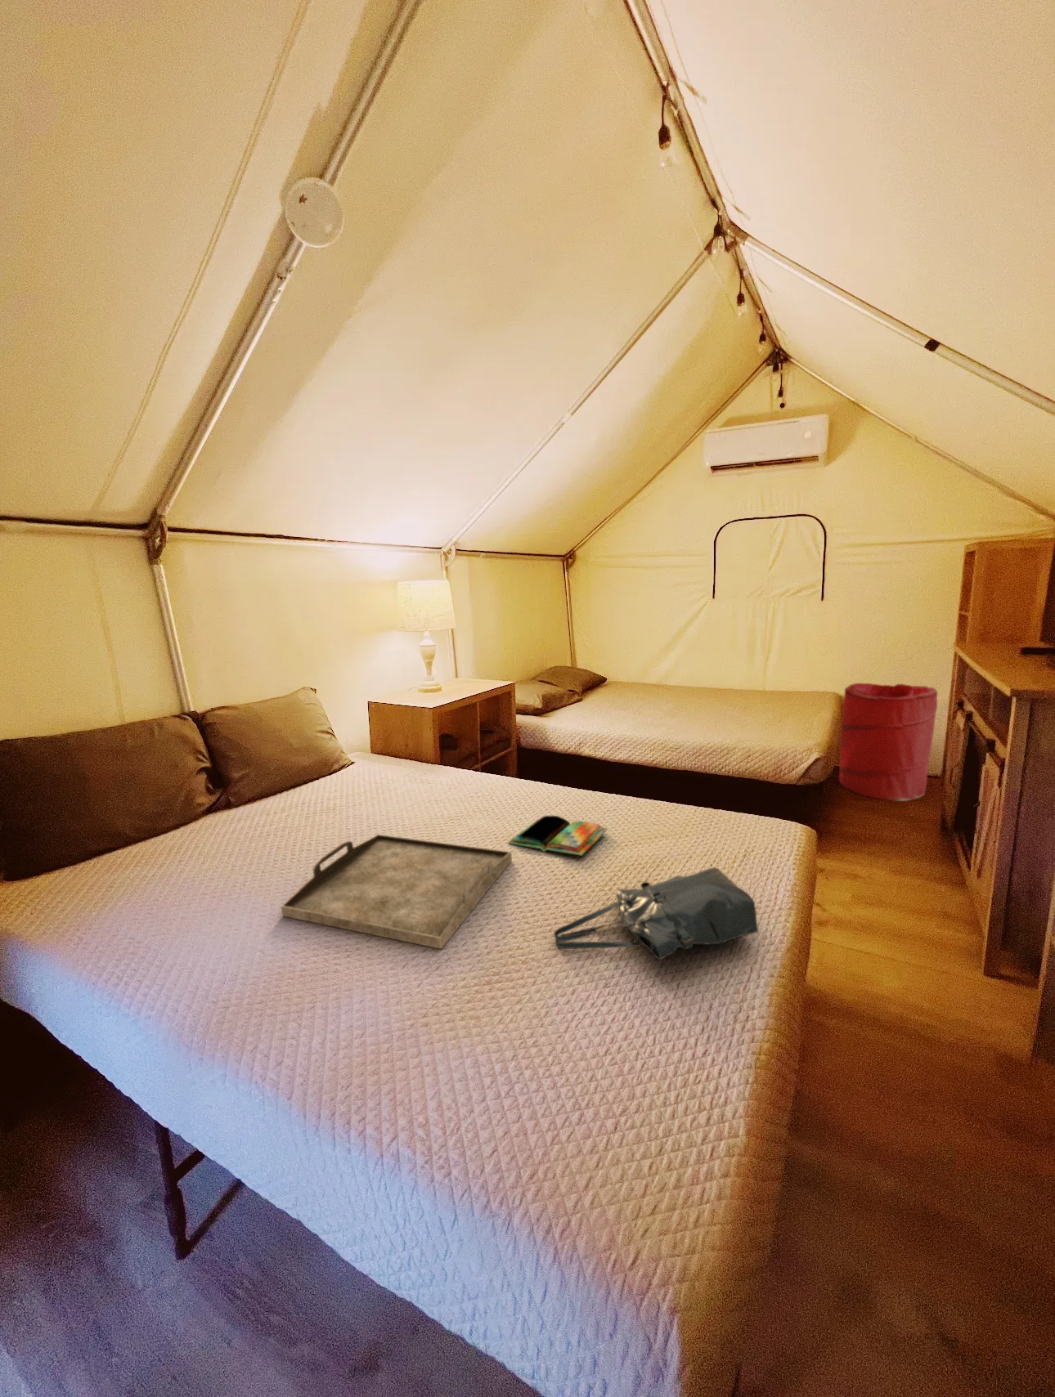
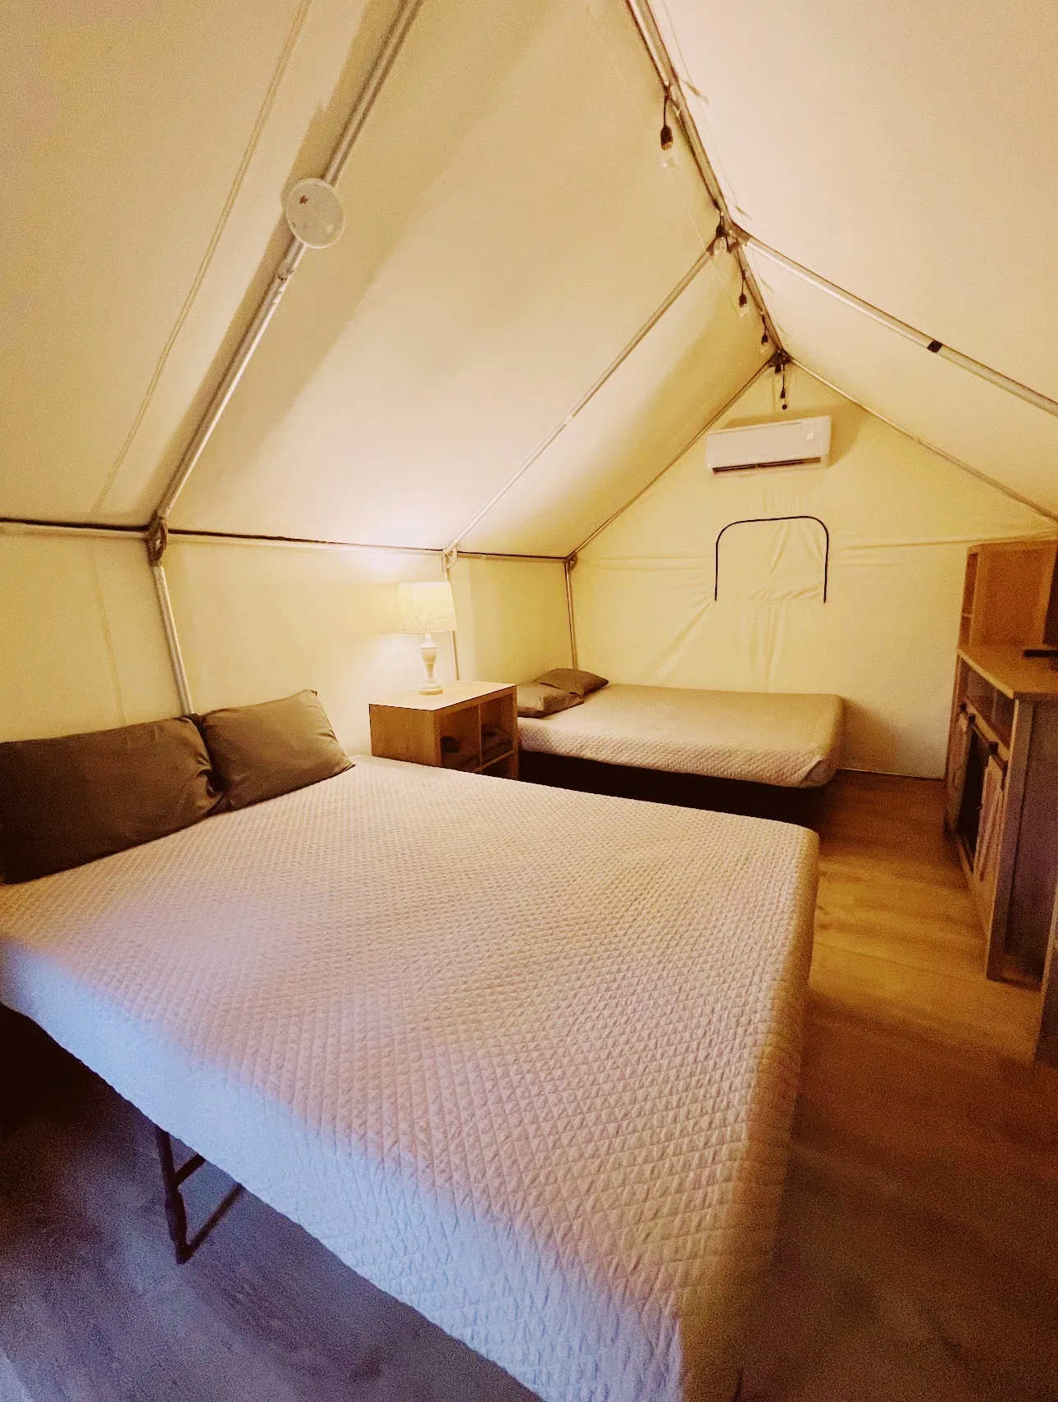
- laundry hamper (885, 736)
- book (557, 834)
- tote bag (648, 911)
- serving tray (402, 873)
